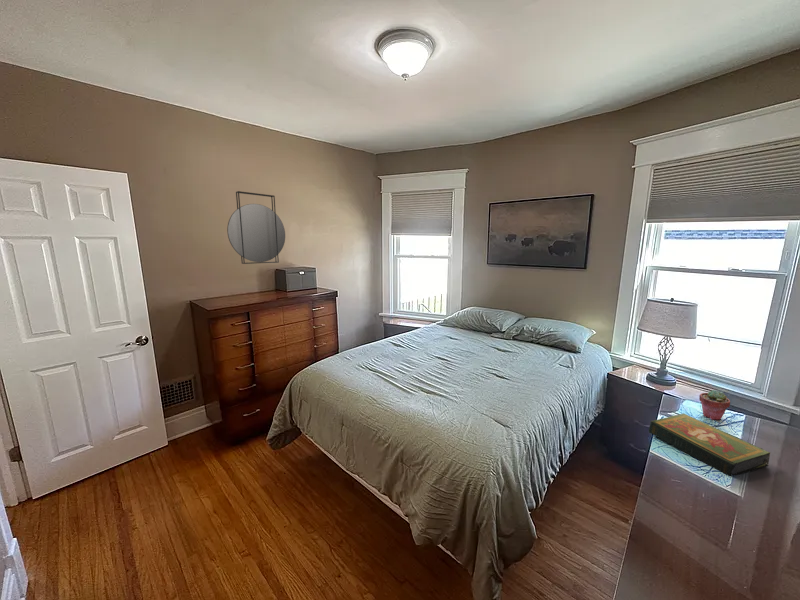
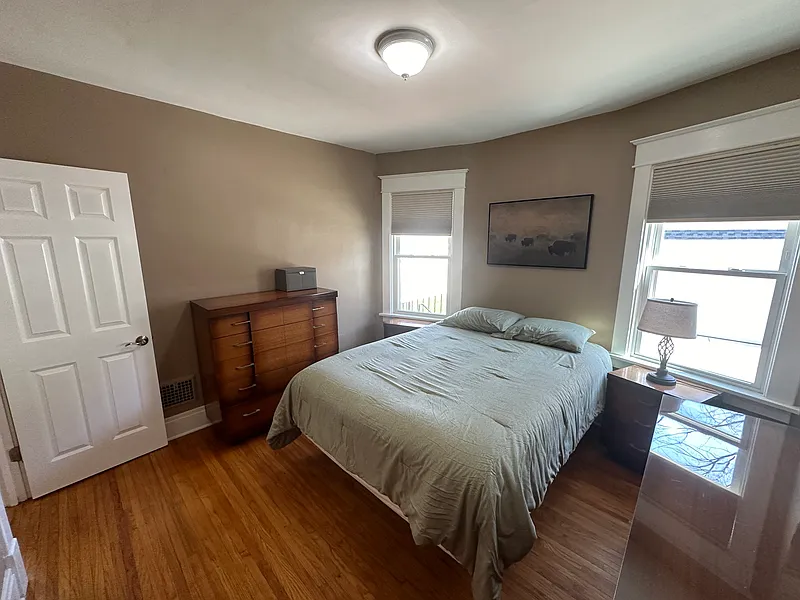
- book (704, 441)
- potted succulent (714, 403)
- home mirror (258, 229)
